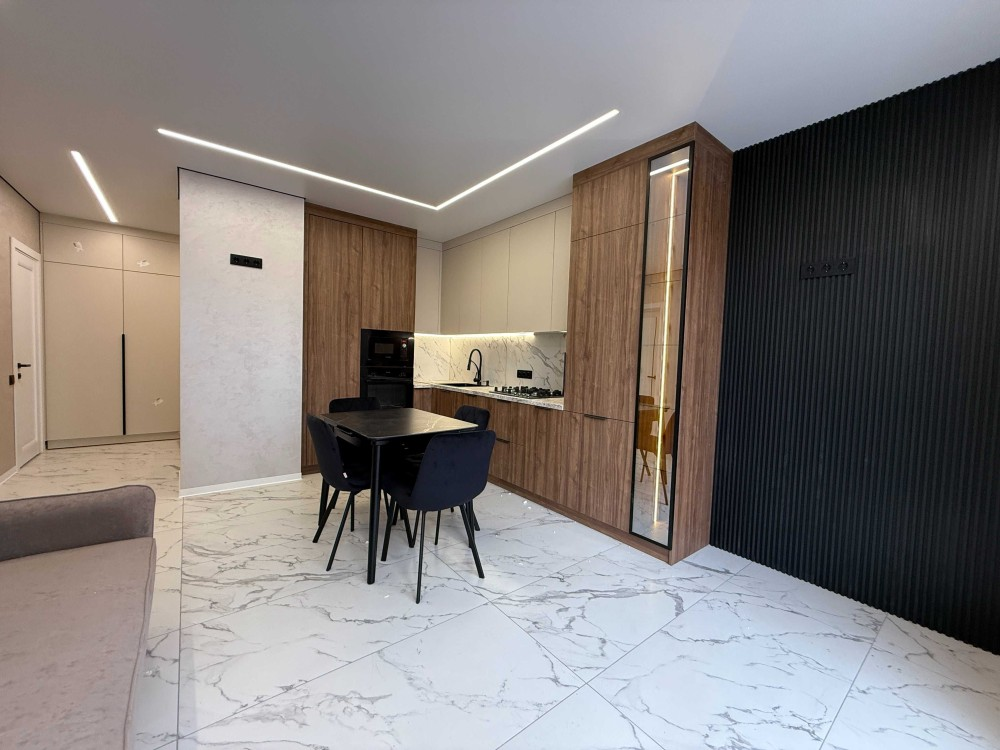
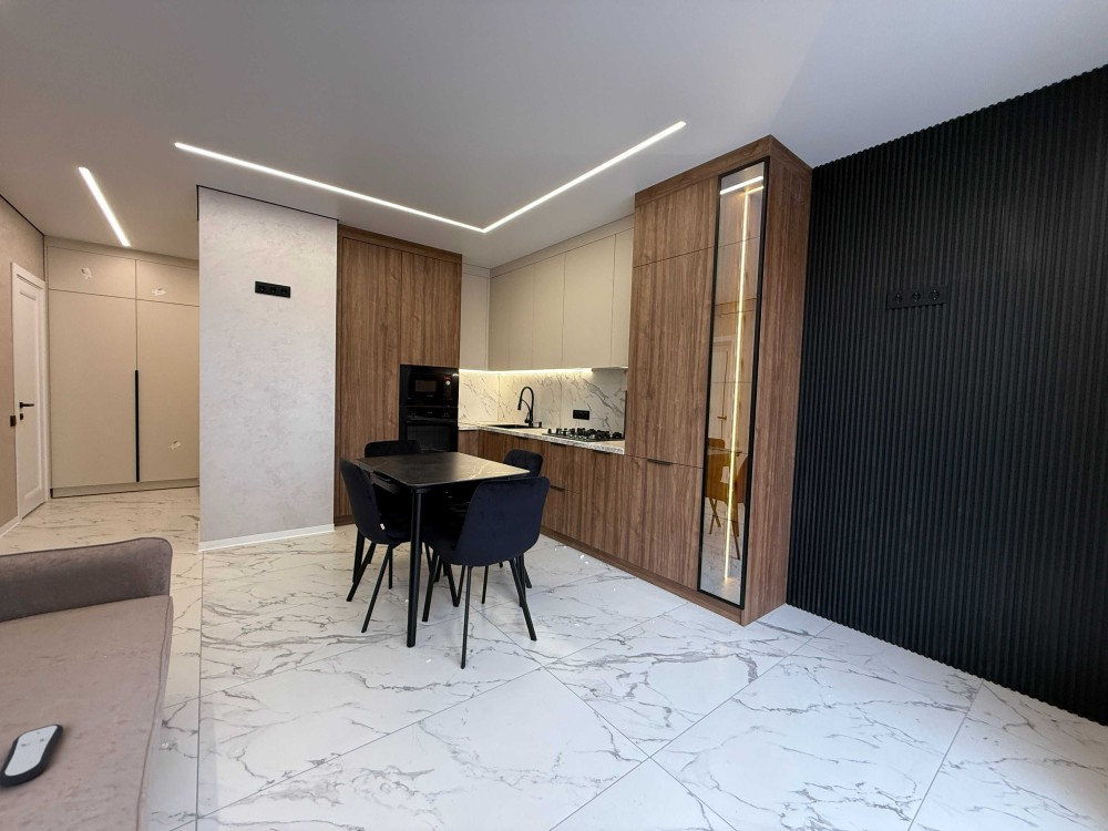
+ remote control (30, 753)
